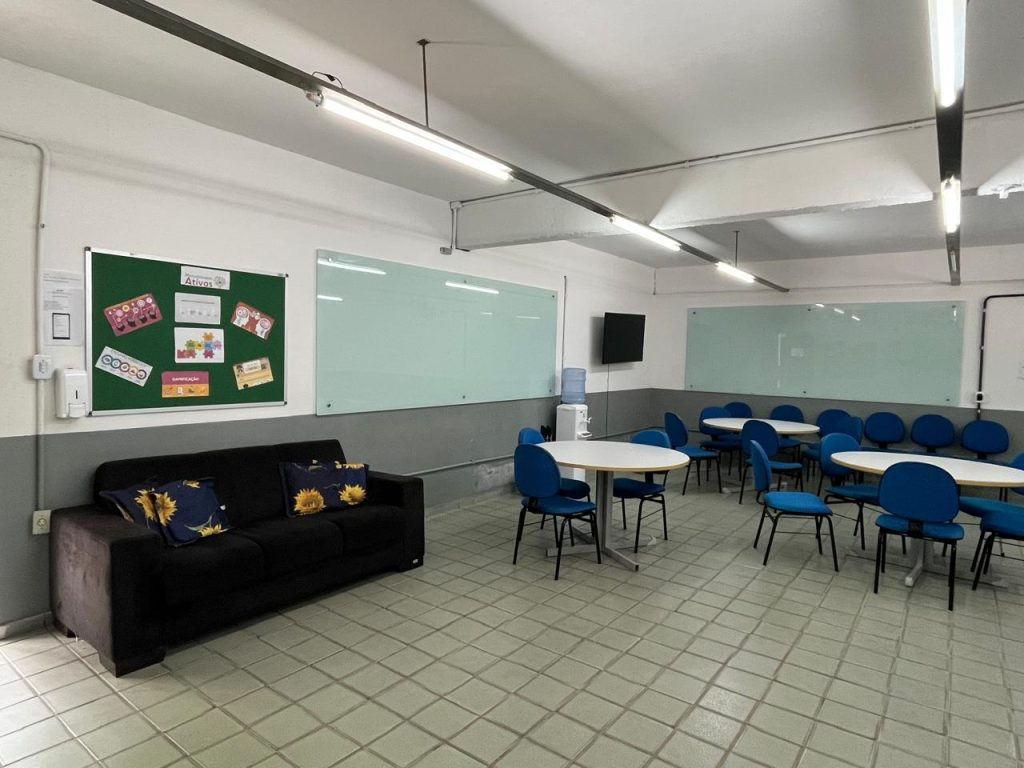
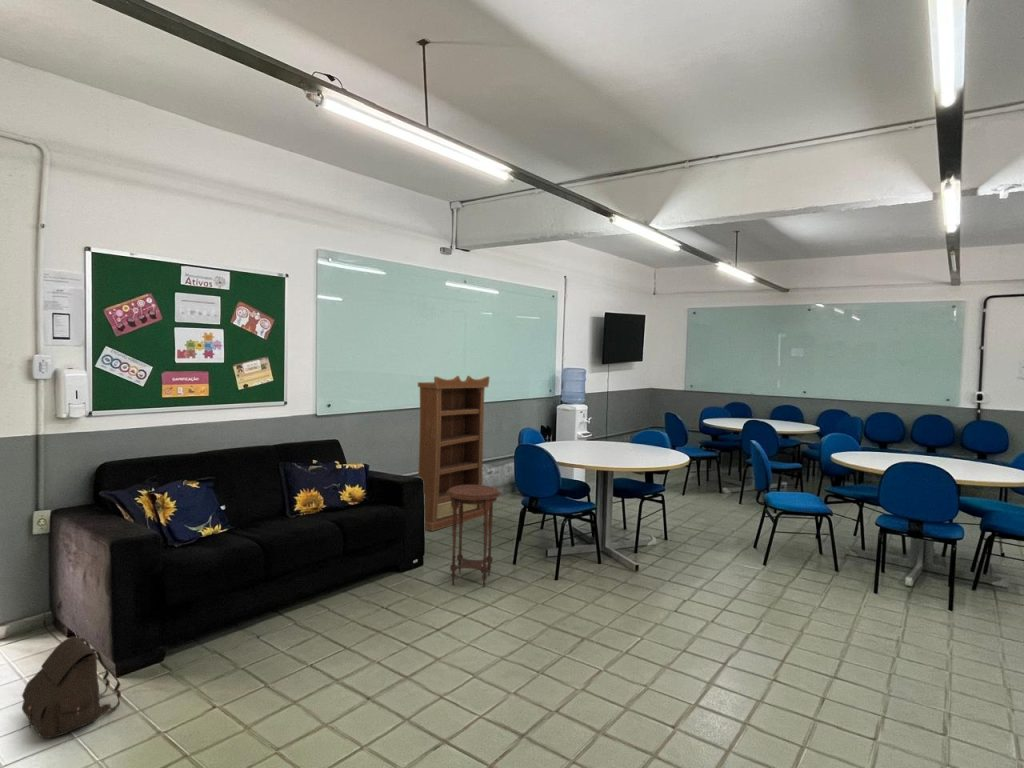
+ bookcase (451, 447)
+ satchel (73, 681)
+ side table (461, 534)
